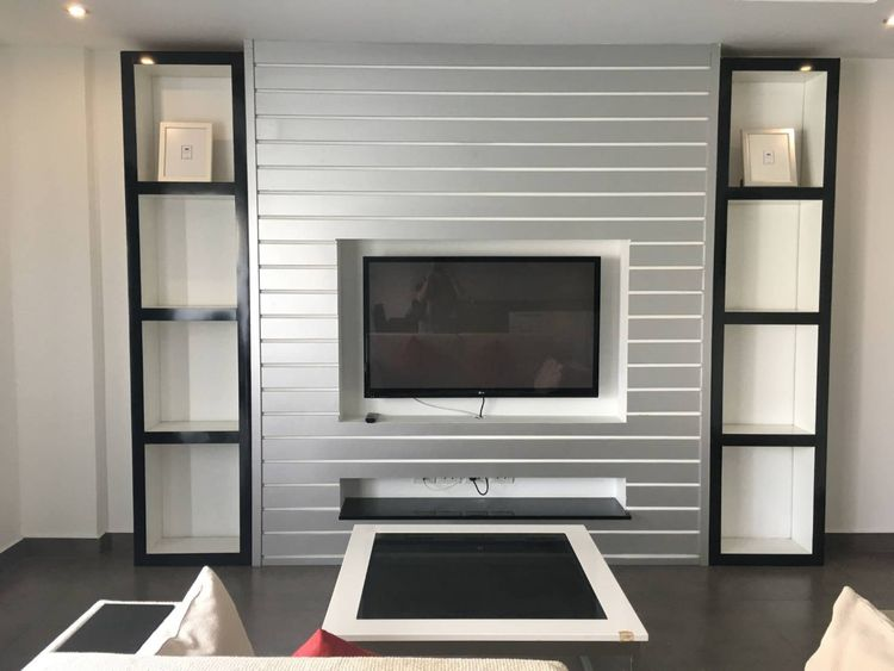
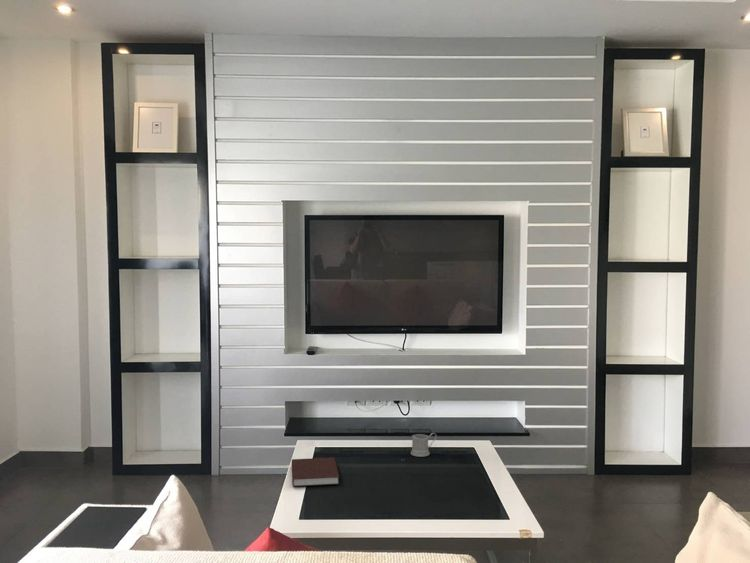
+ notebook (314, 471)
+ mug (423, 443)
